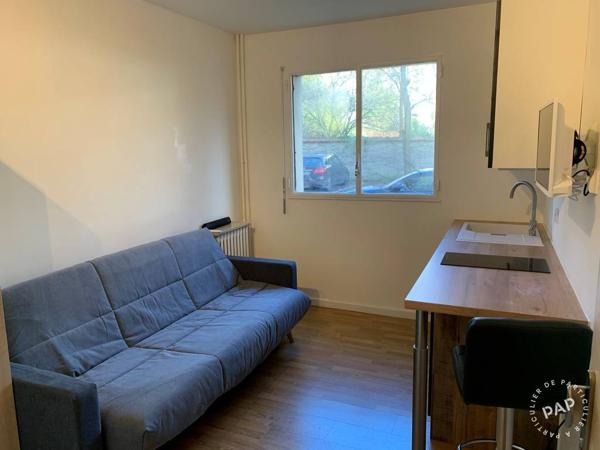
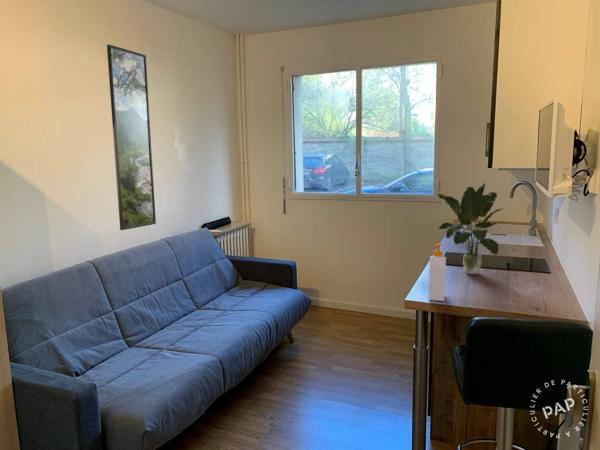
+ potted plant (467, 227)
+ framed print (133, 141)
+ soap bottle (438, 271)
